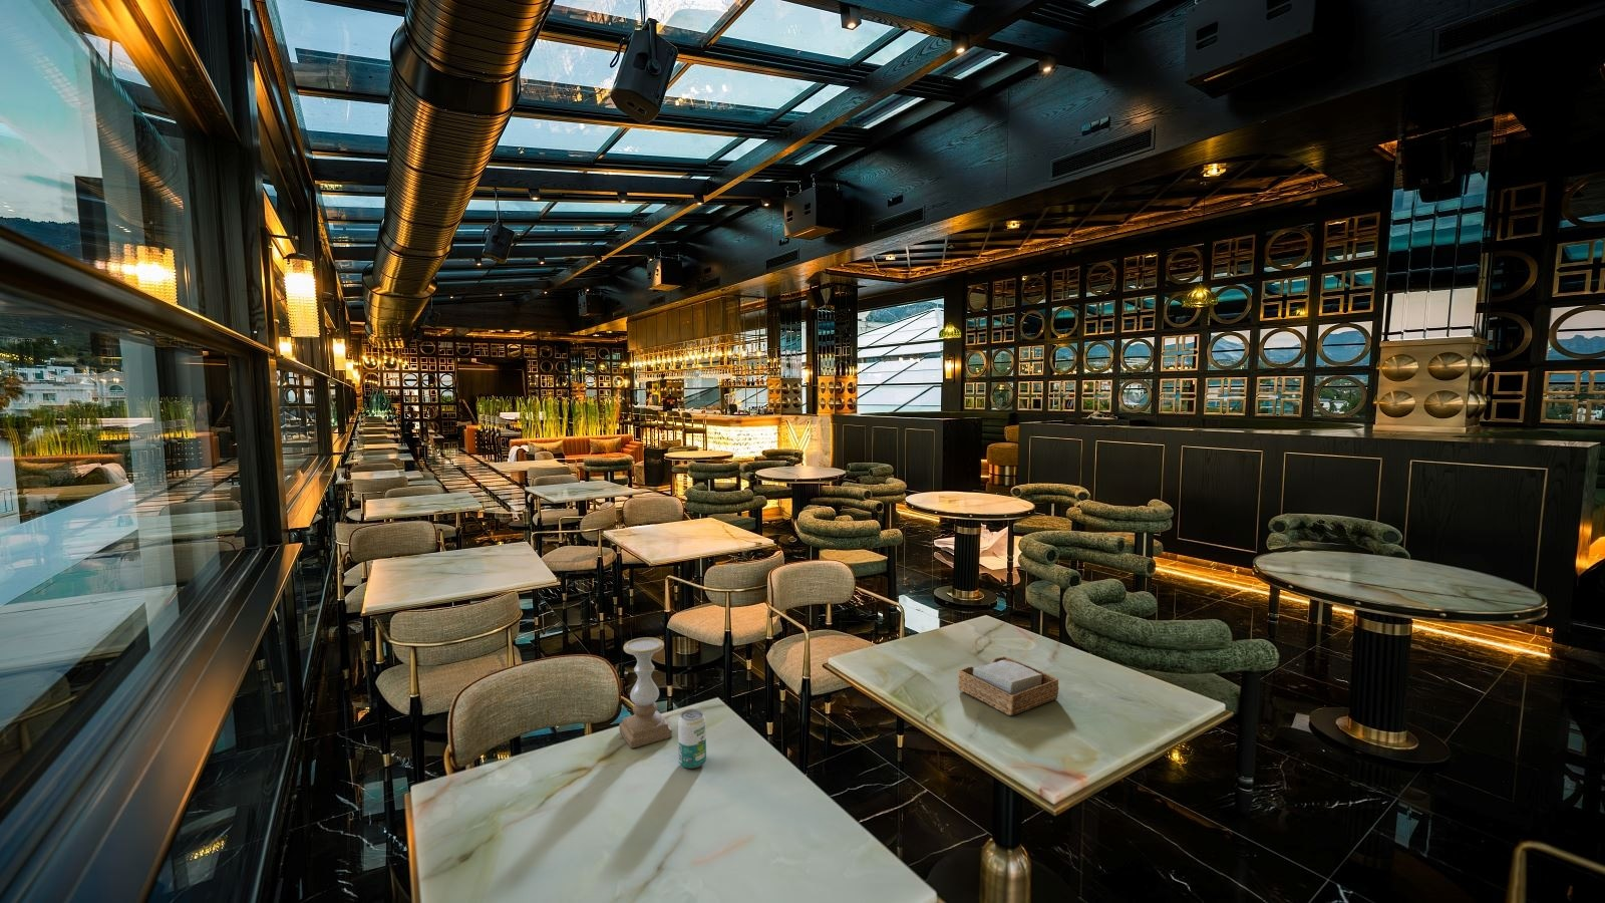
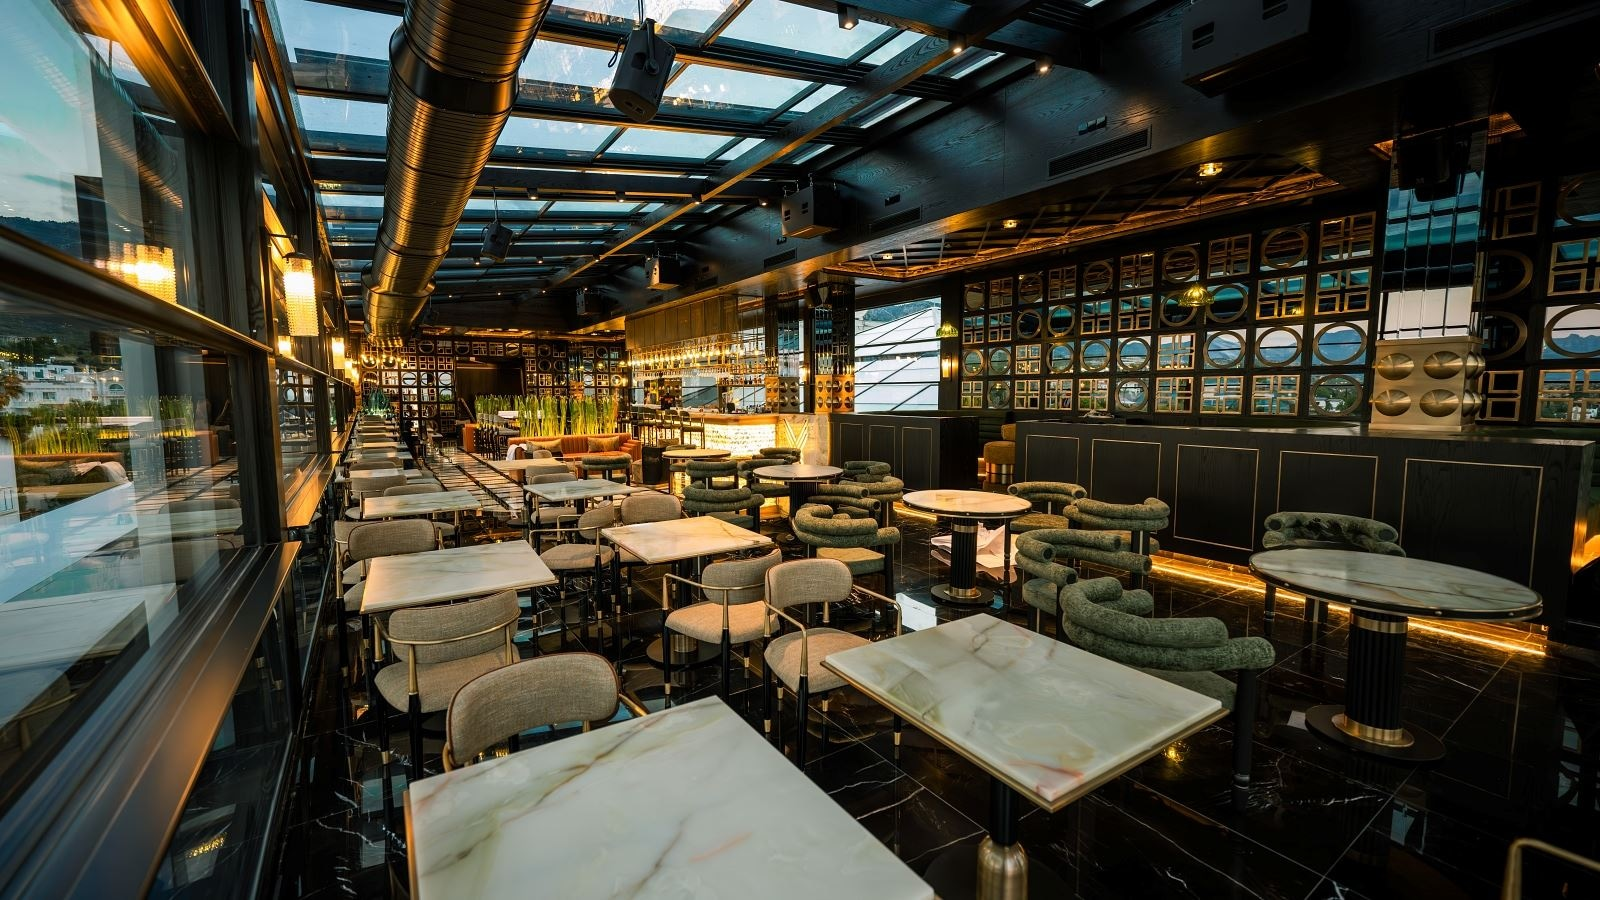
- candle holder (644, 688)
- napkin holder (1008, 681)
- beverage can (692, 739)
